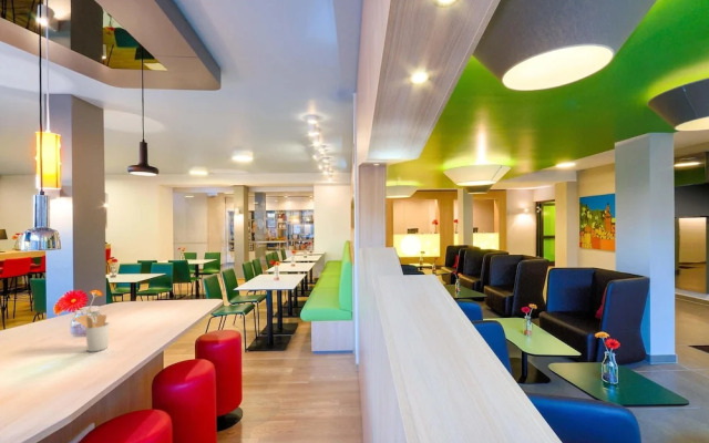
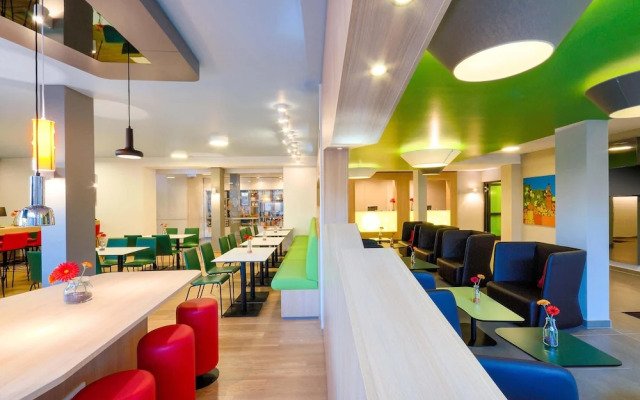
- utensil holder (92, 331)
